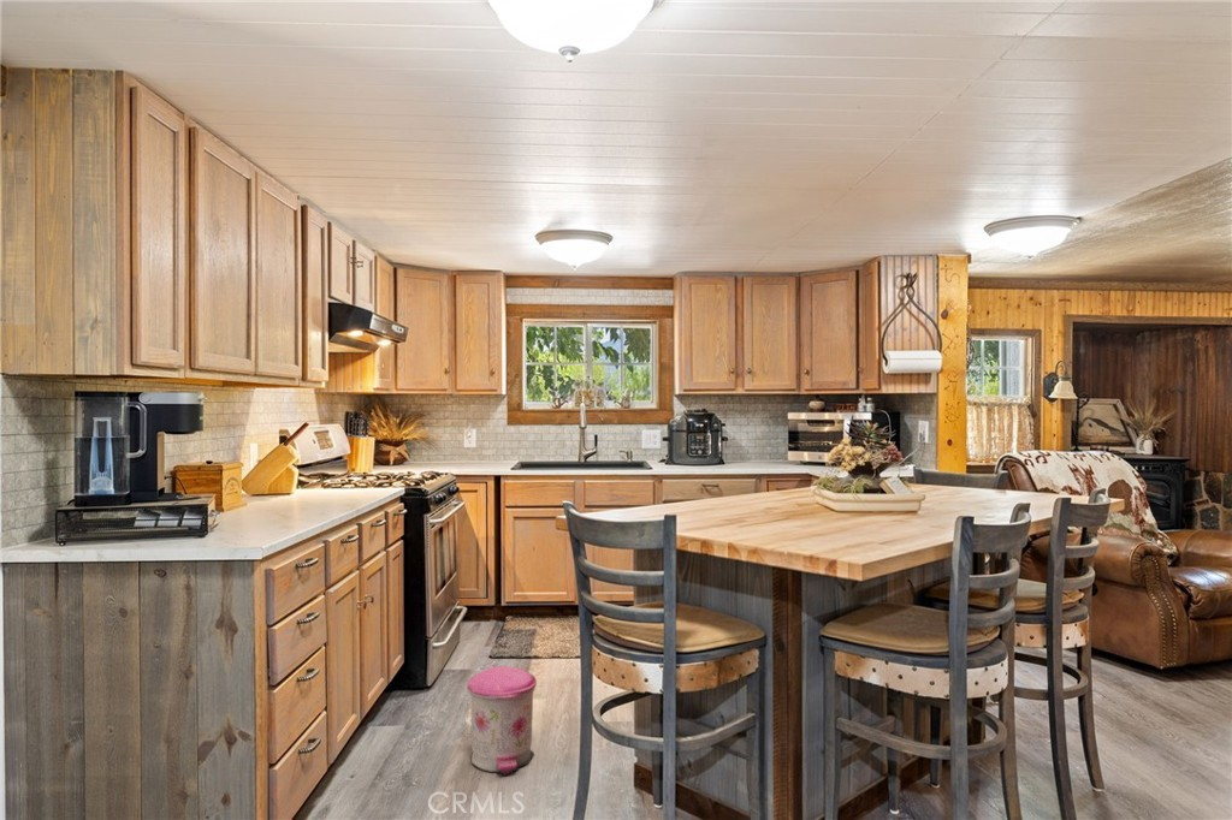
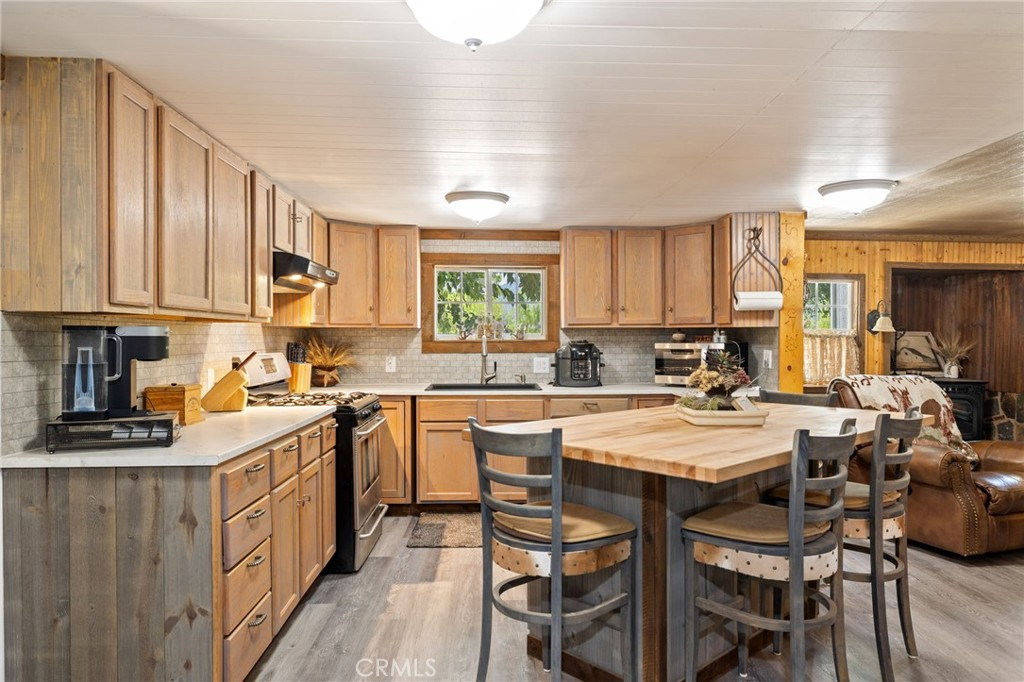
- trash can (502, 715)
